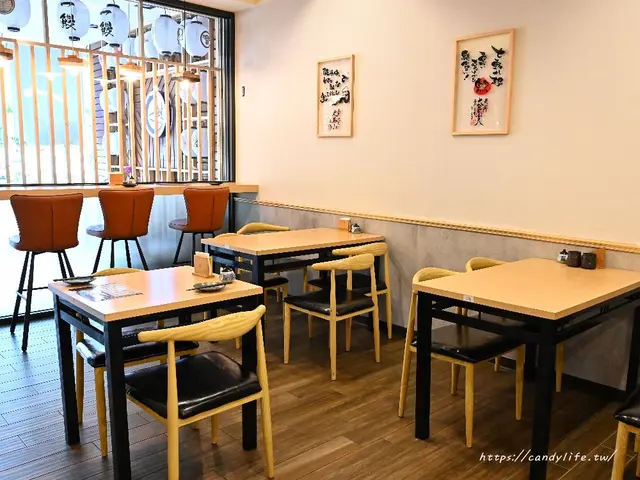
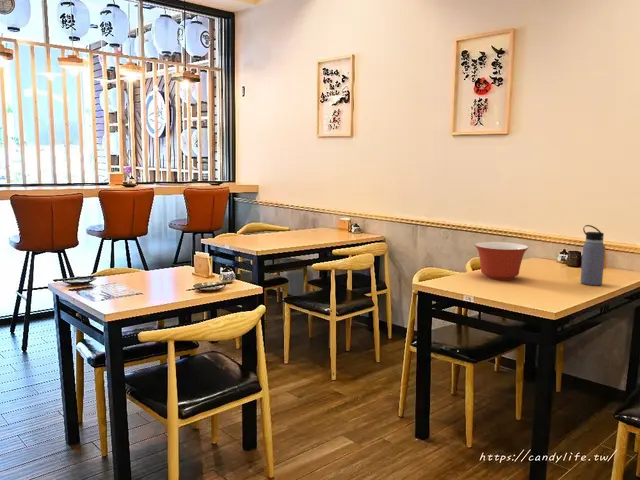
+ water bottle (592, 254)
+ mixing bowl (500, 261)
